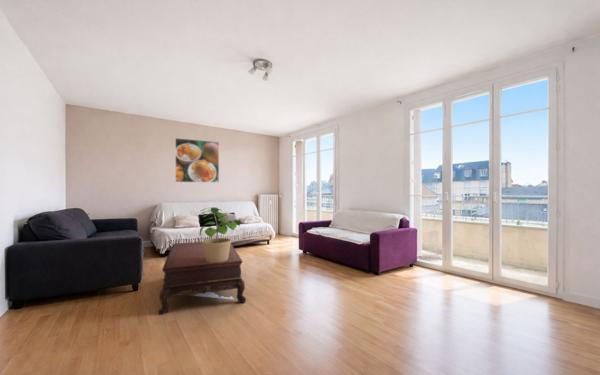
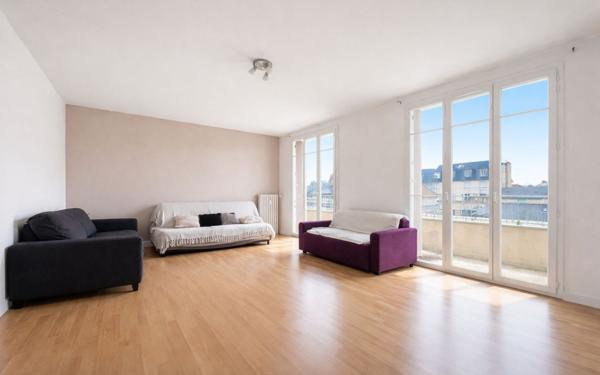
- potted plant (218, 231)
- coffee table (201, 269)
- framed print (197, 161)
